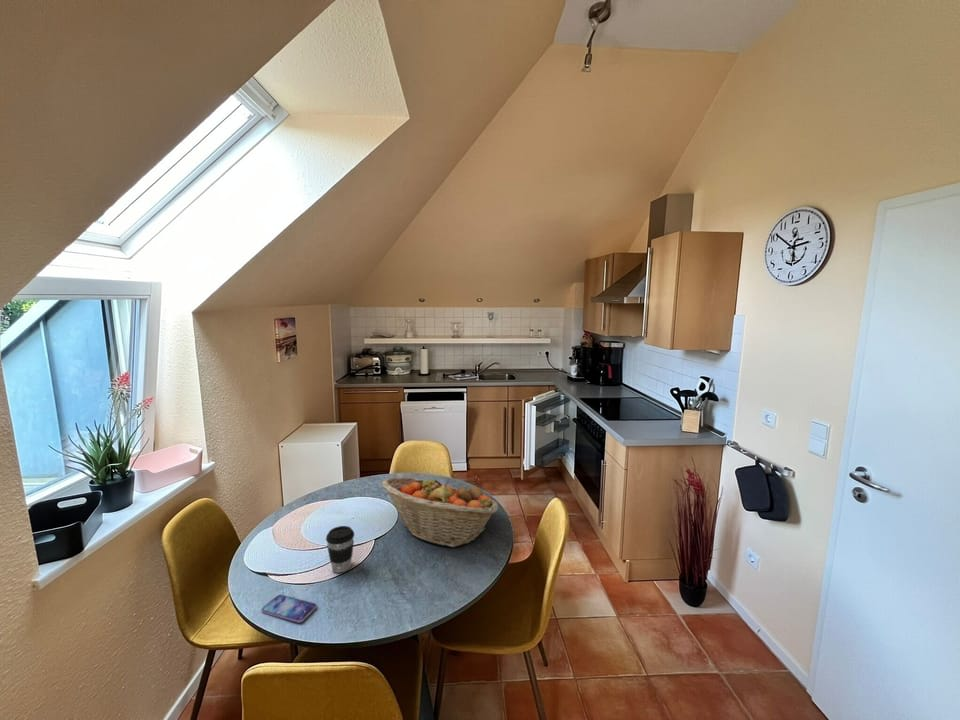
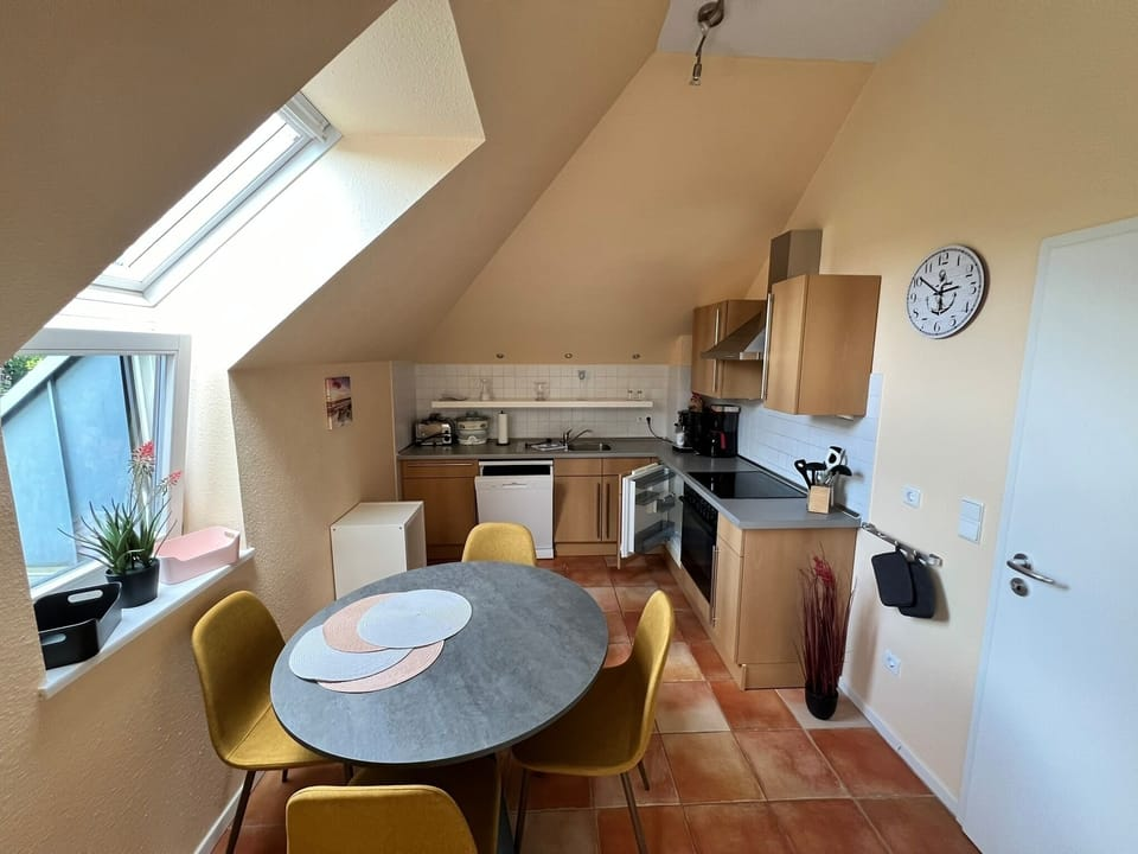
- fruit basket (439, 502)
- coffee cup (340, 549)
- smartphone (289, 608)
